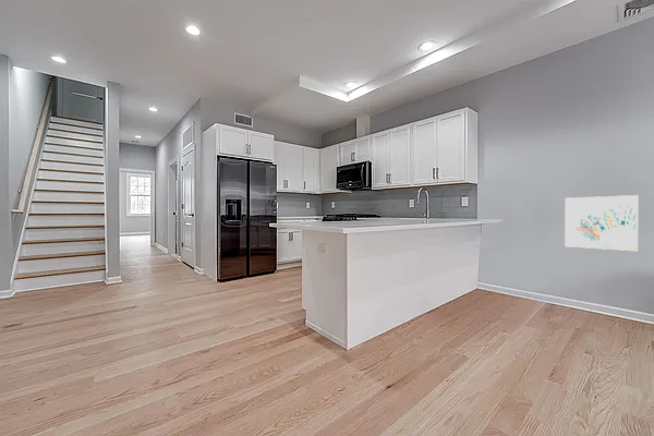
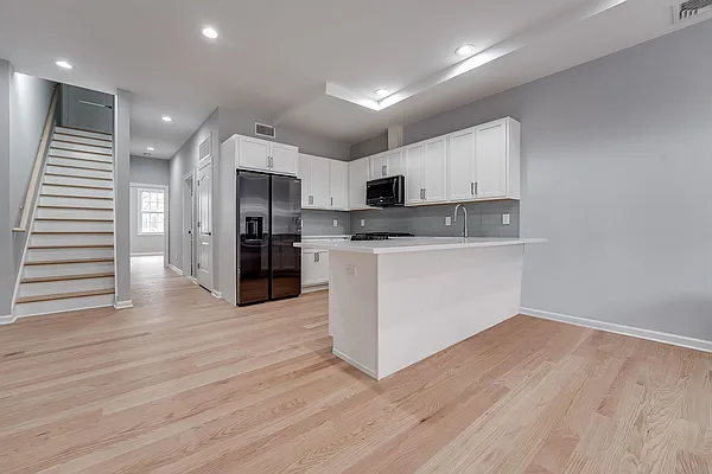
- wall art (598, 222)
